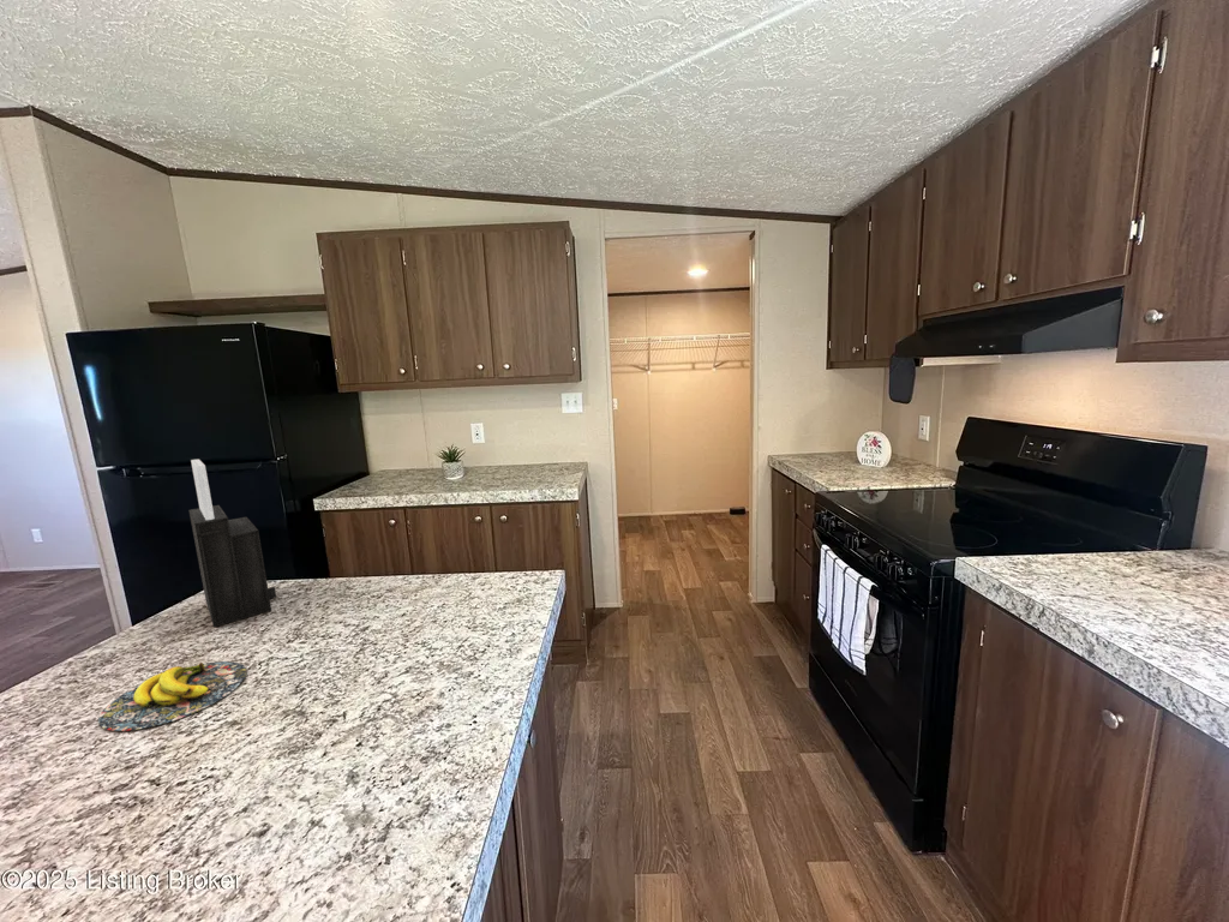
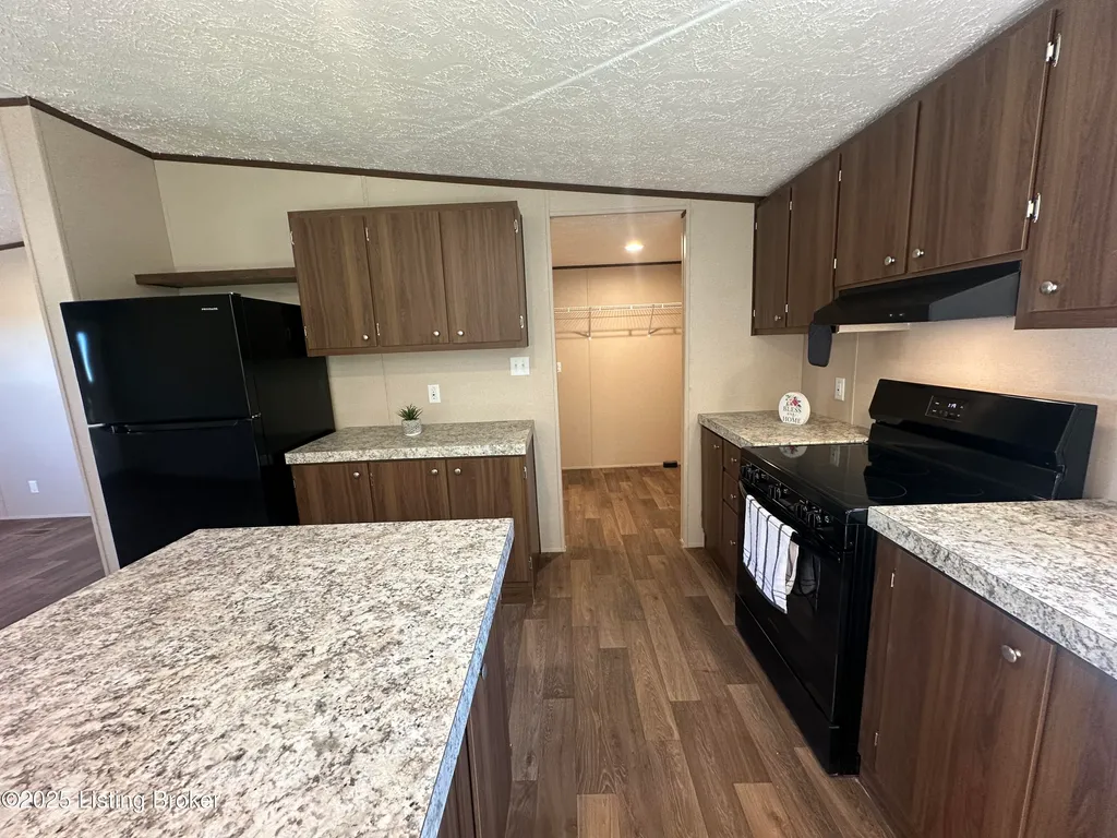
- banana (175, 682)
- knife block (232, 534)
